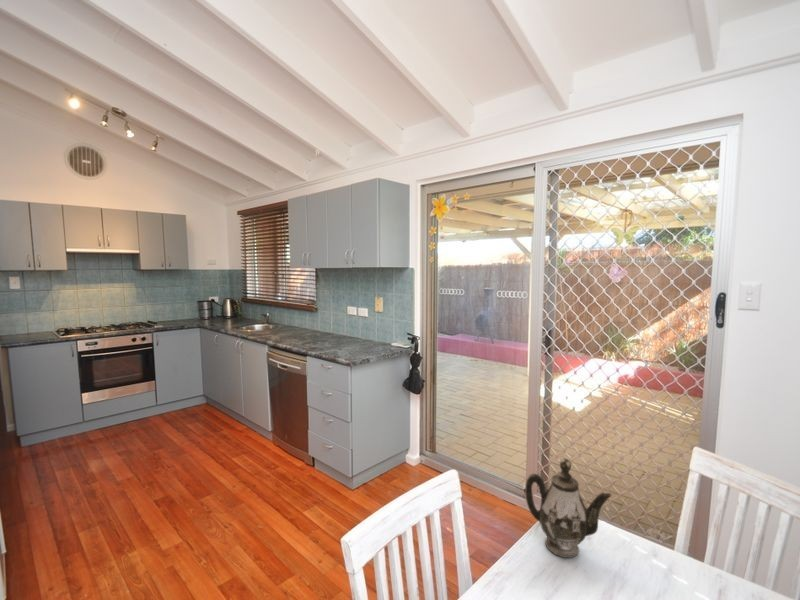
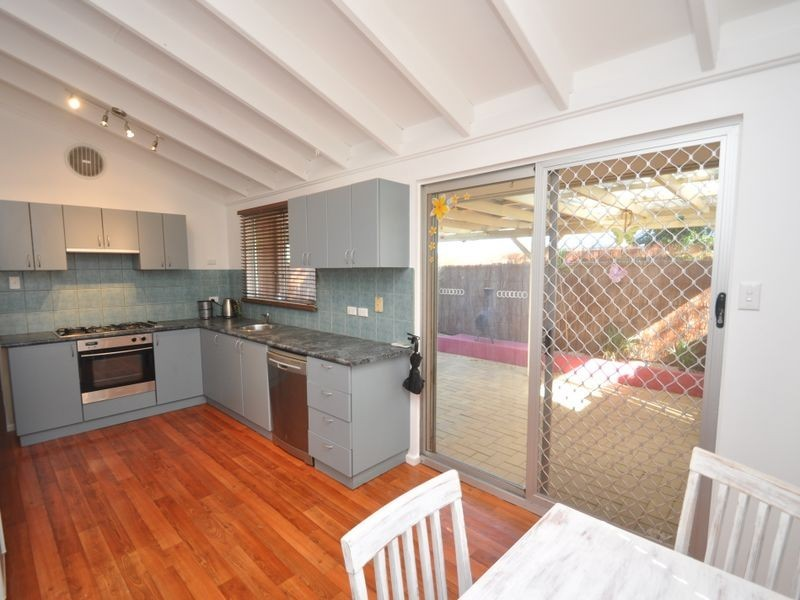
- teapot (566, 504)
